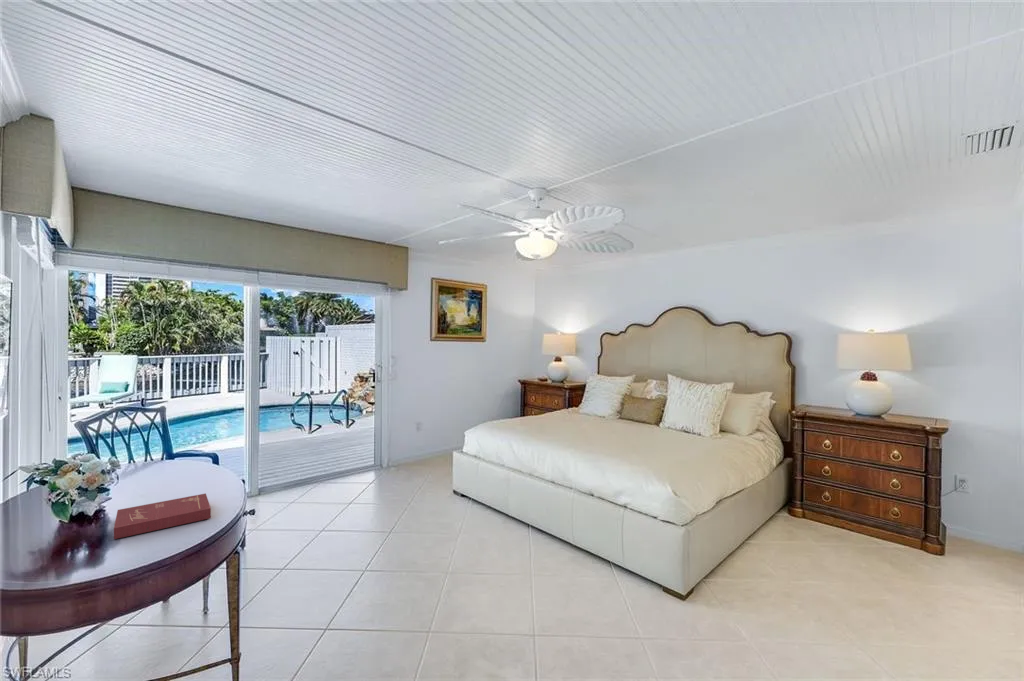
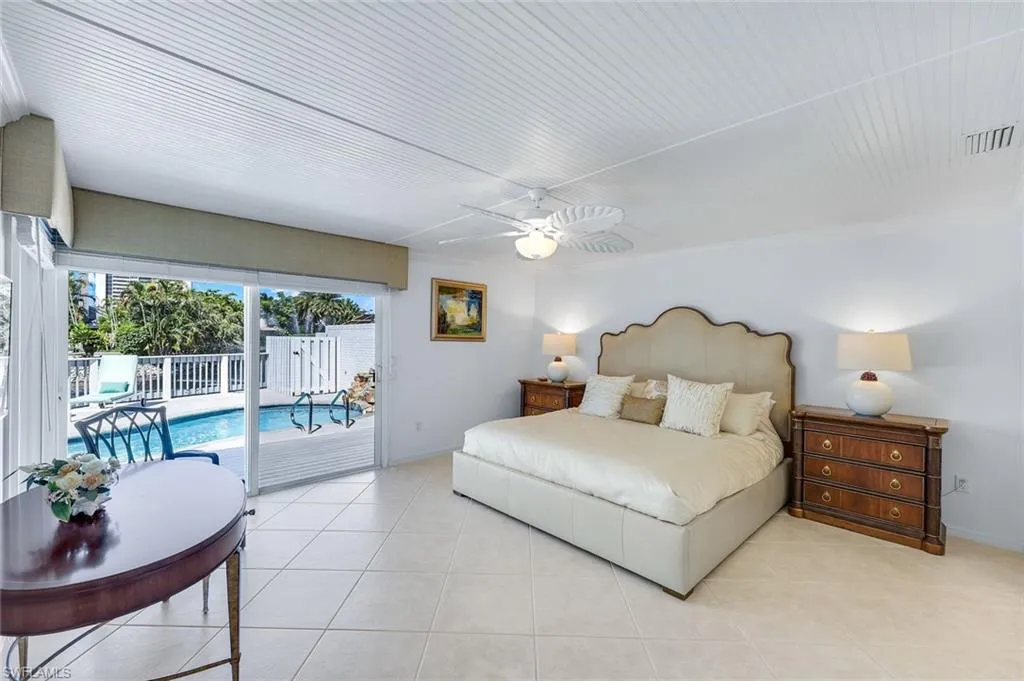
- book (164, 514)
